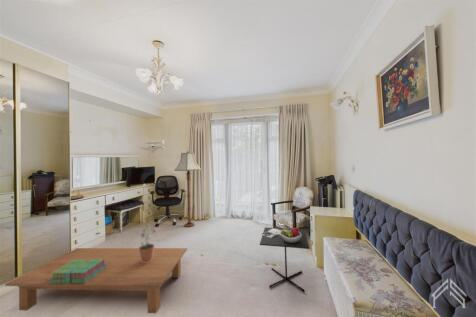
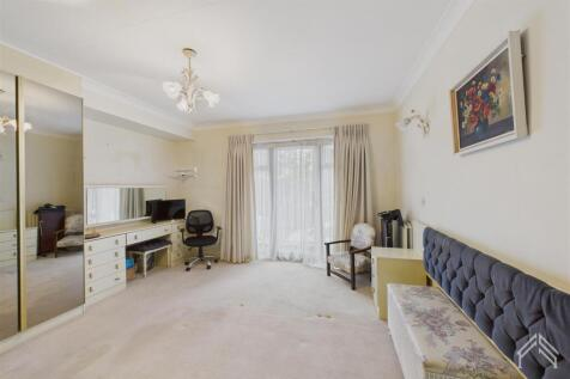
- potted plant (146, 239)
- floor lamp (188, 187)
- kitchen table (285, 251)
- coffee table (110, 276)
- stack of books (79, 270)
